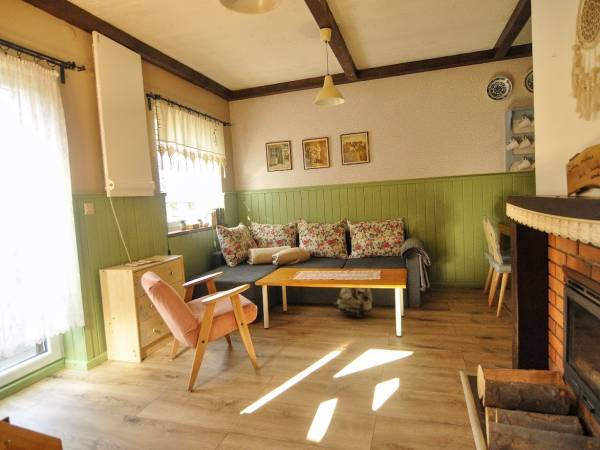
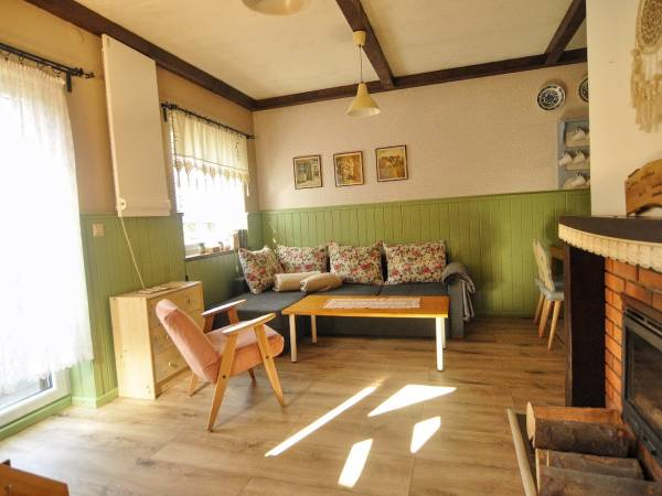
- backpack (353, 292)
